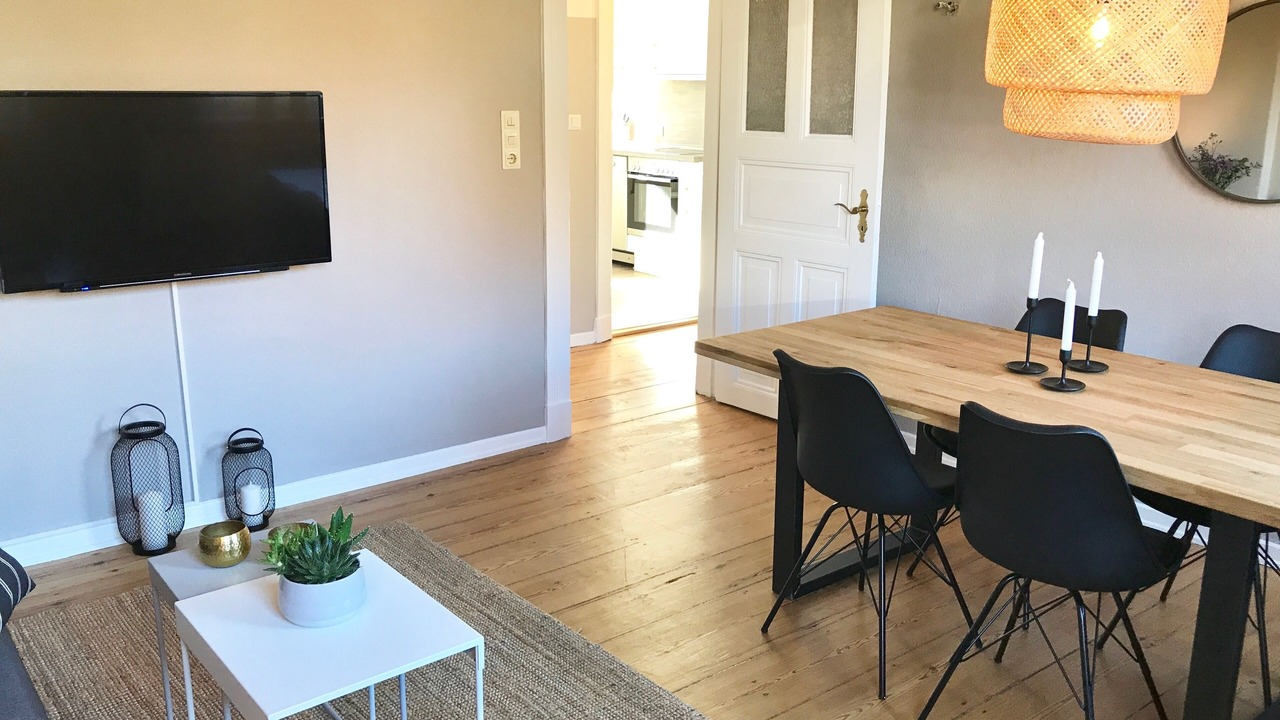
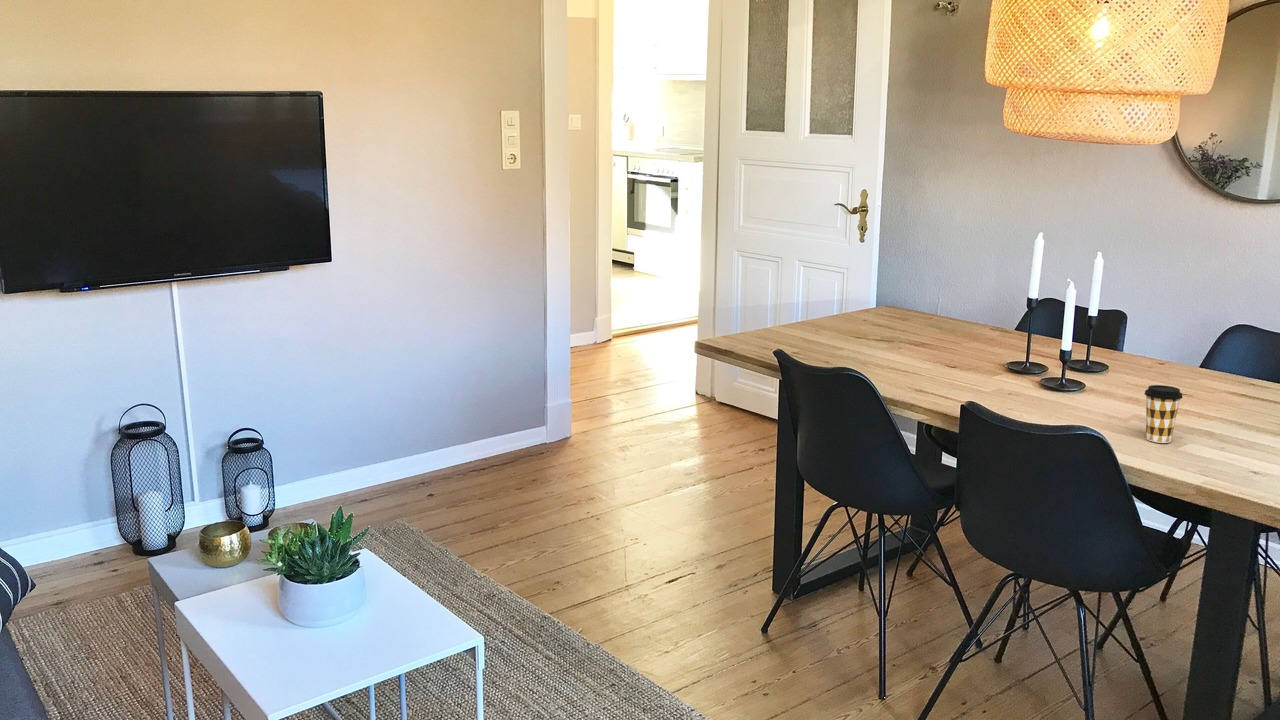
+ coffee cup (1161, 414)
